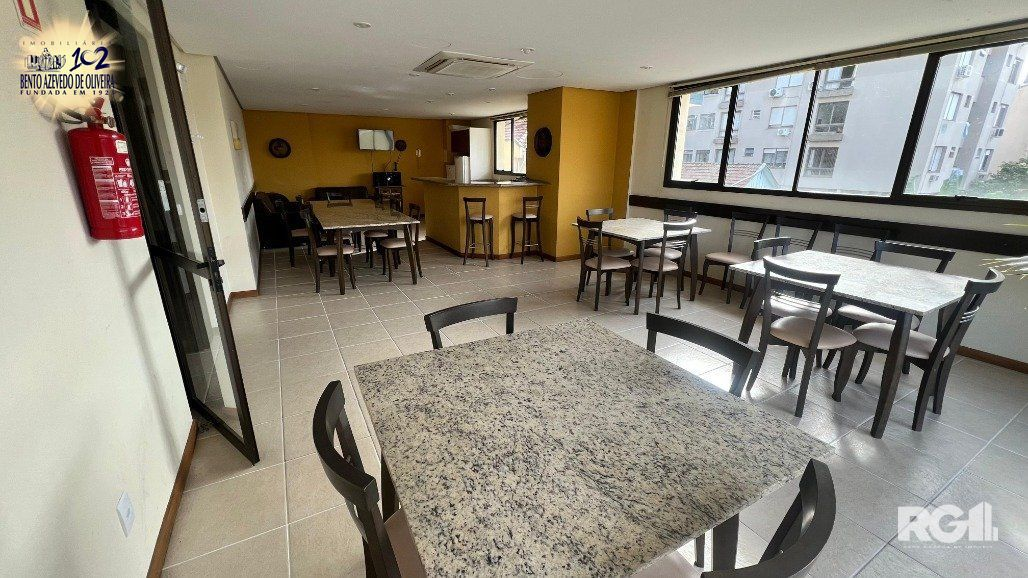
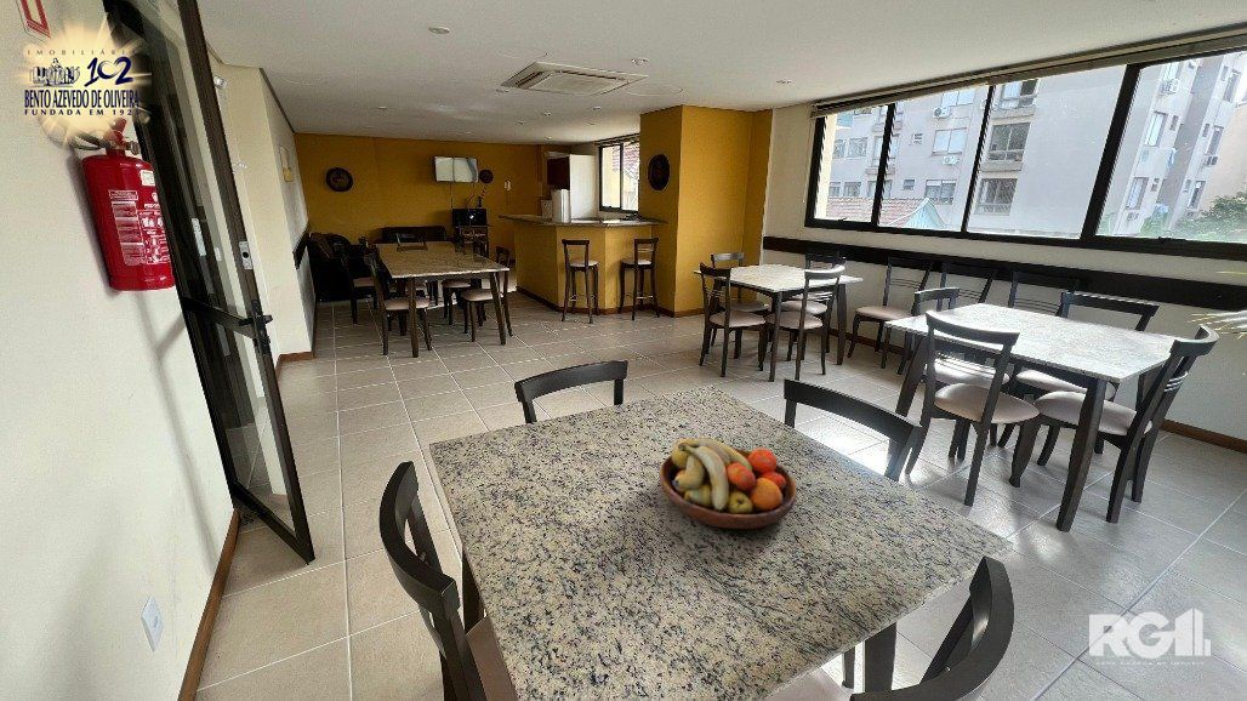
+ fruit bowl (727, 472)
